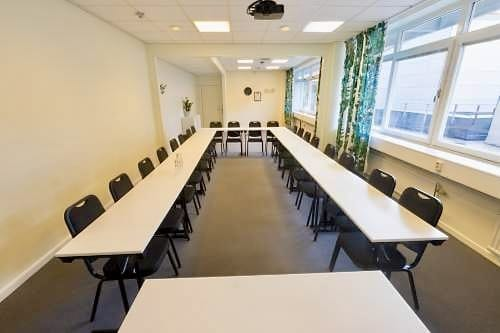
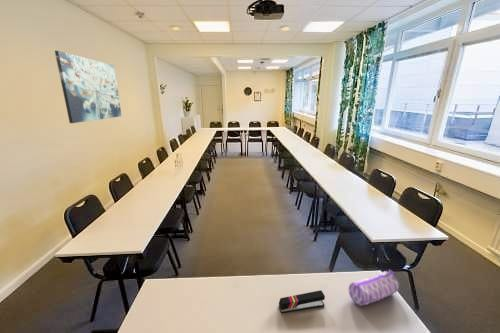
+ pencil case (374, 287)
+ stapler (301, 301)
+ wall art (95, 90)
